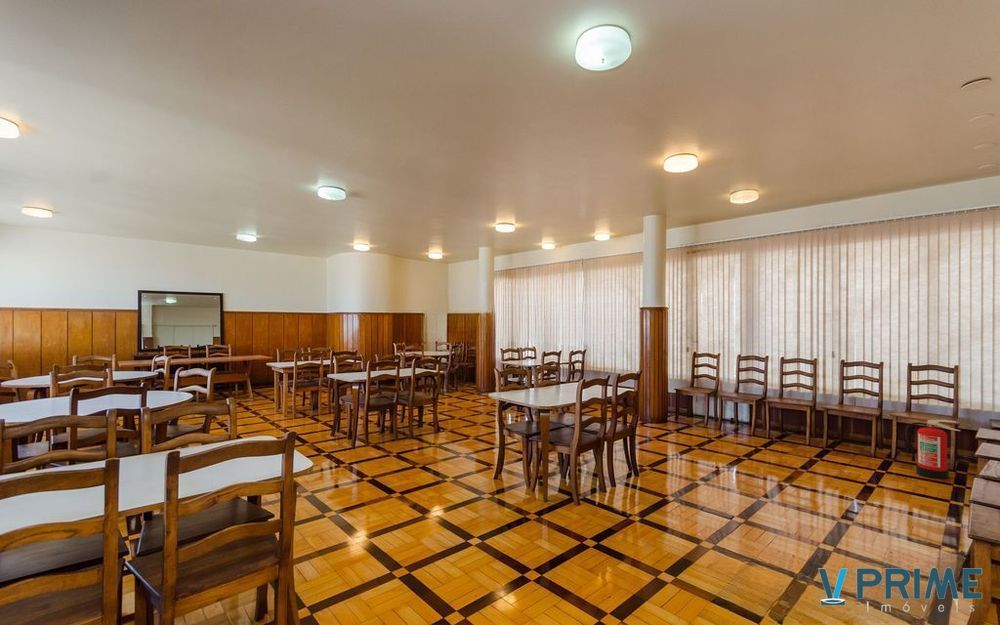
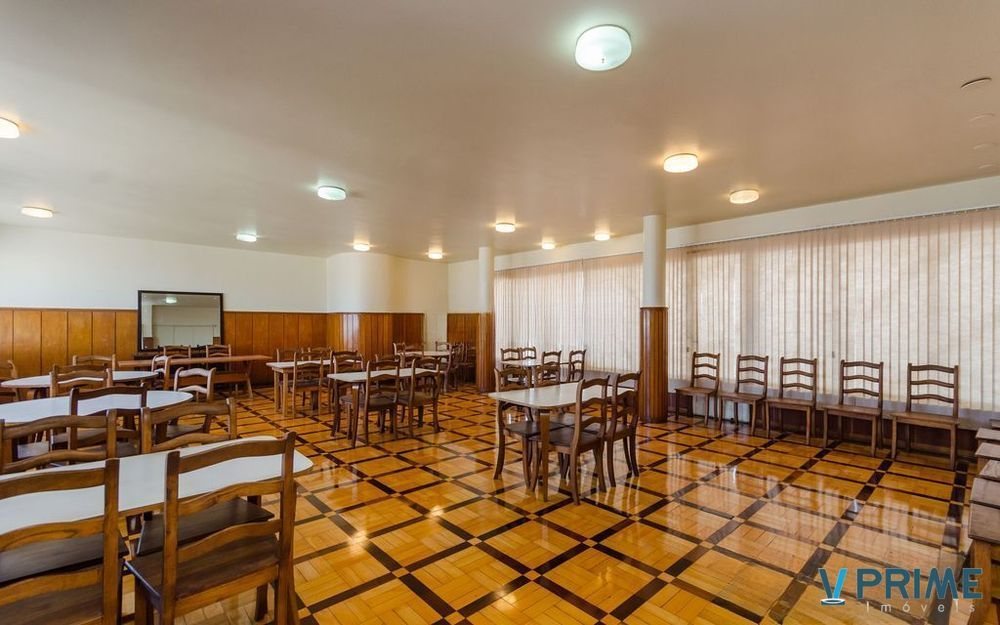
- fire extinguisher (932, 446)
